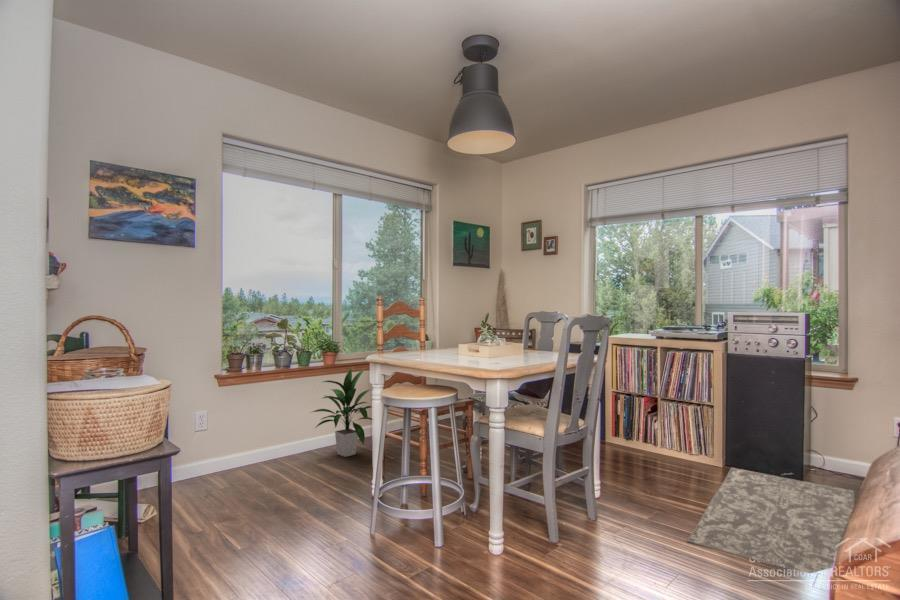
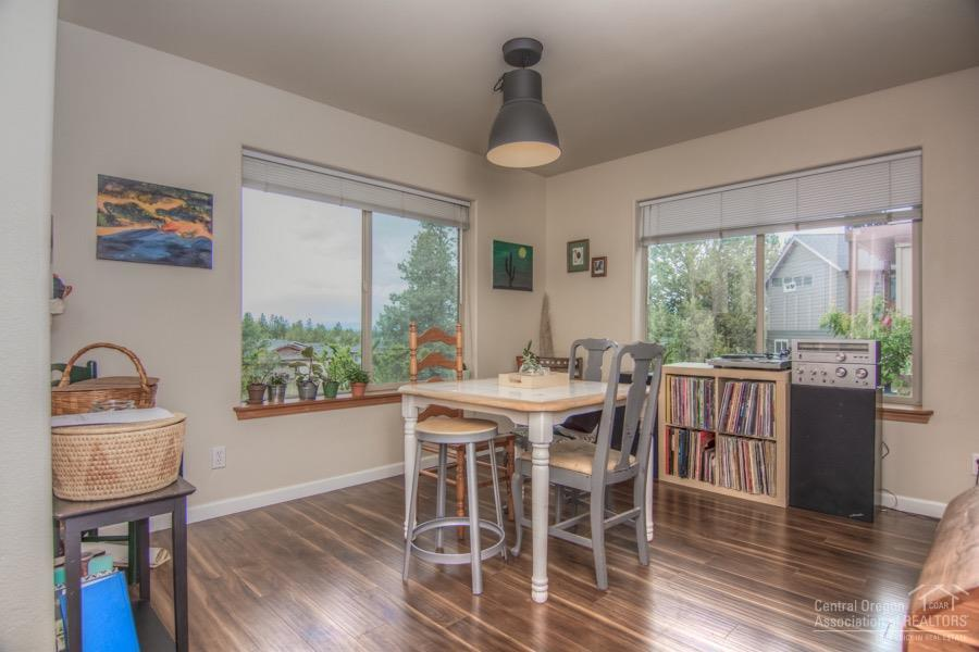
- indoor plant (347, 412)
- rug (780, 512)
